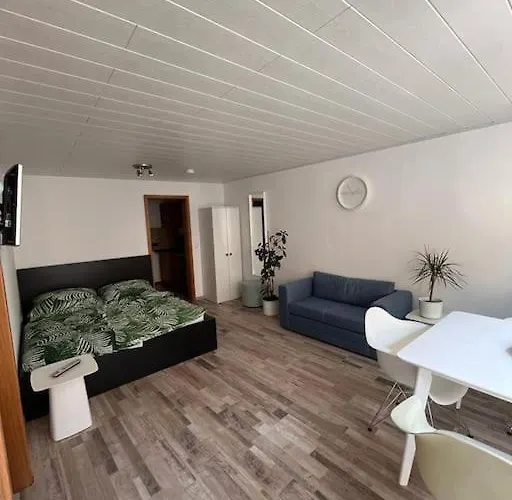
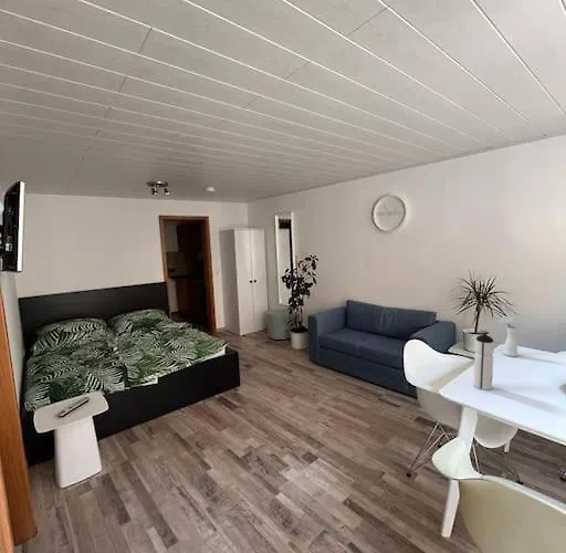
+ water bottle (483, 359)
+ vase (507, 335)
